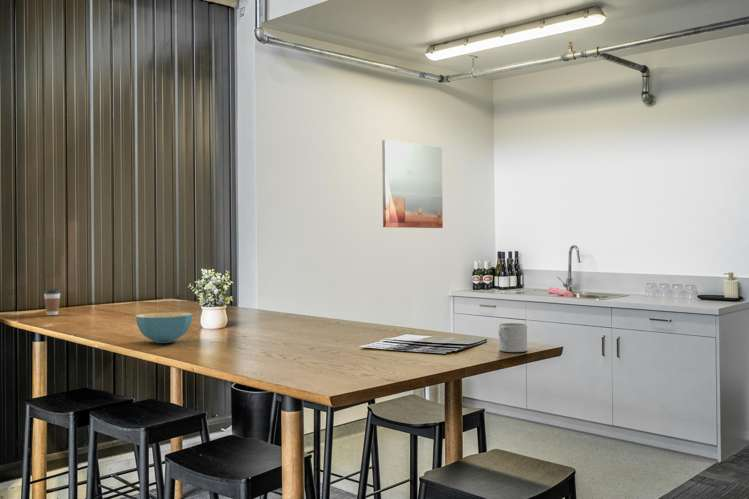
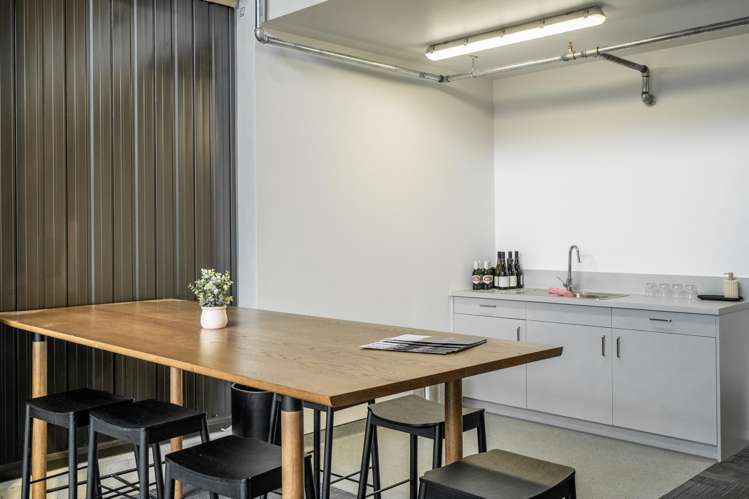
- cereal bowl (164, 328)
- wall art (413, 185)
- coffee cup (52, 302)
- mug (510, 337)
